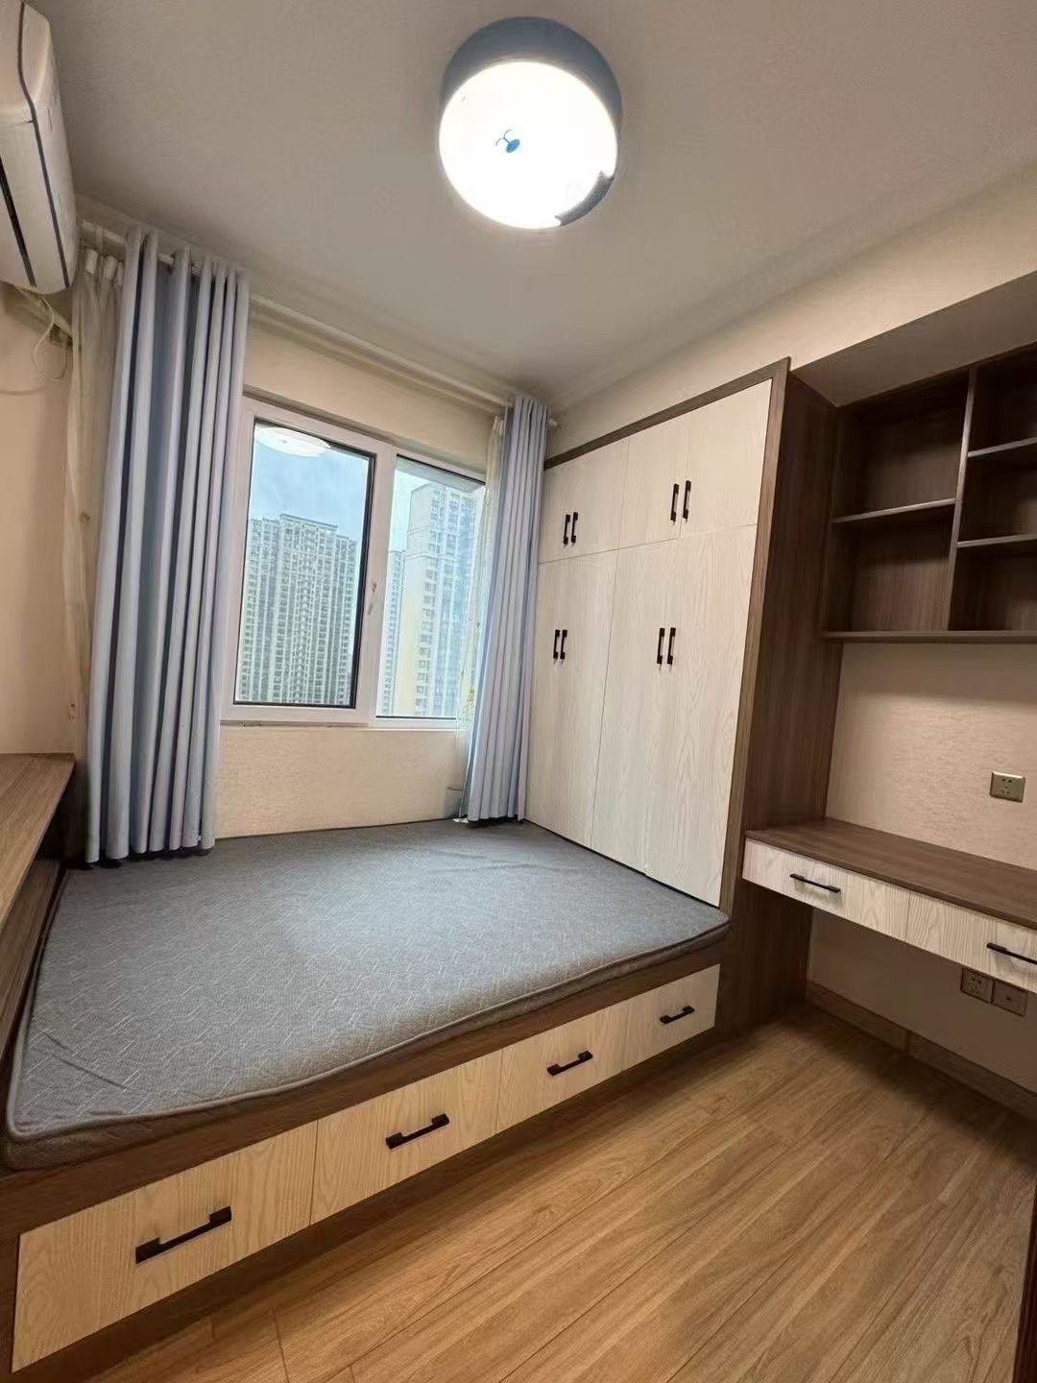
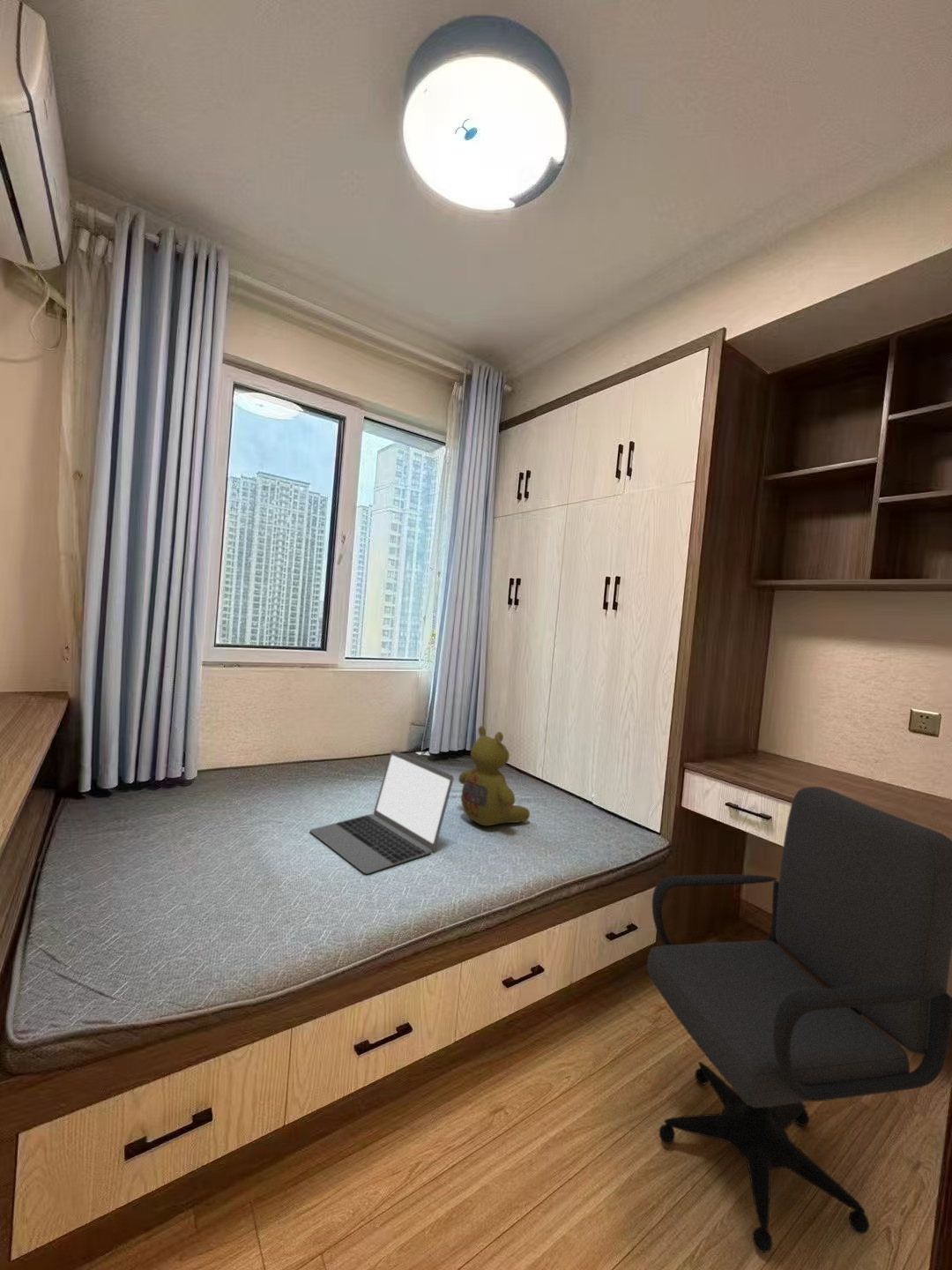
+ stuffed bear (497, 773)
+ office chair (777, 983)
+ laptop (380, 804)
